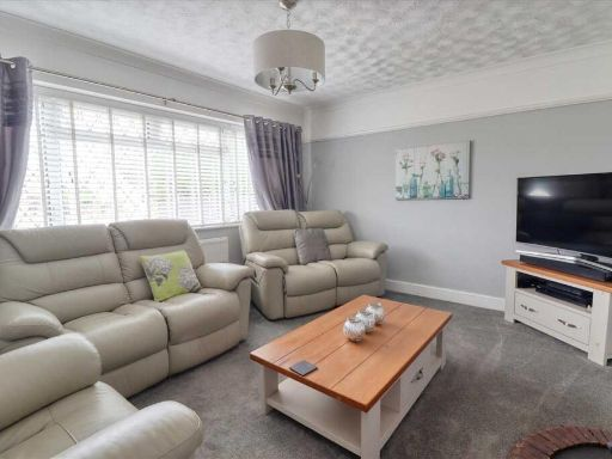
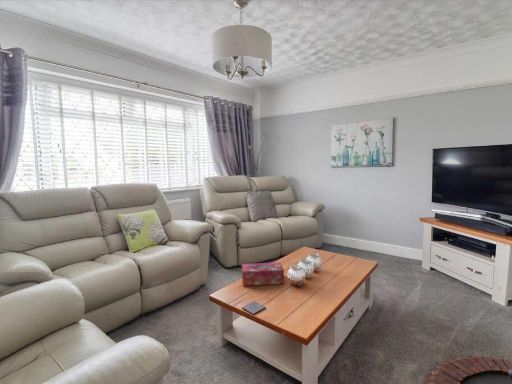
+ tissue box (262, 273)
